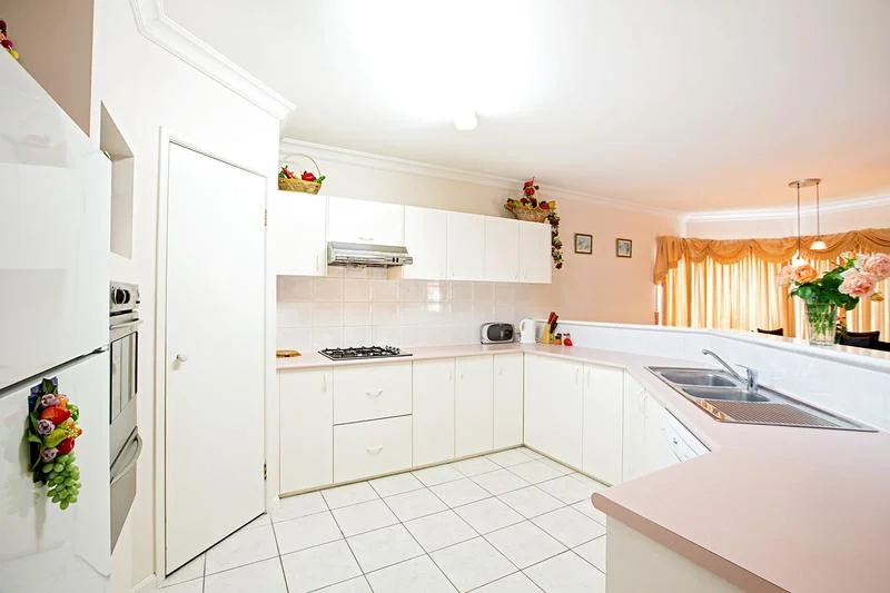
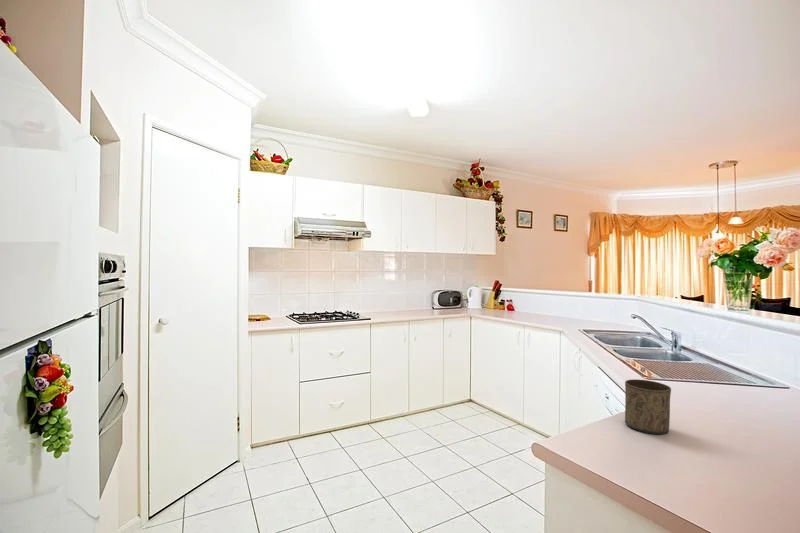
+ cup (647, 405)
